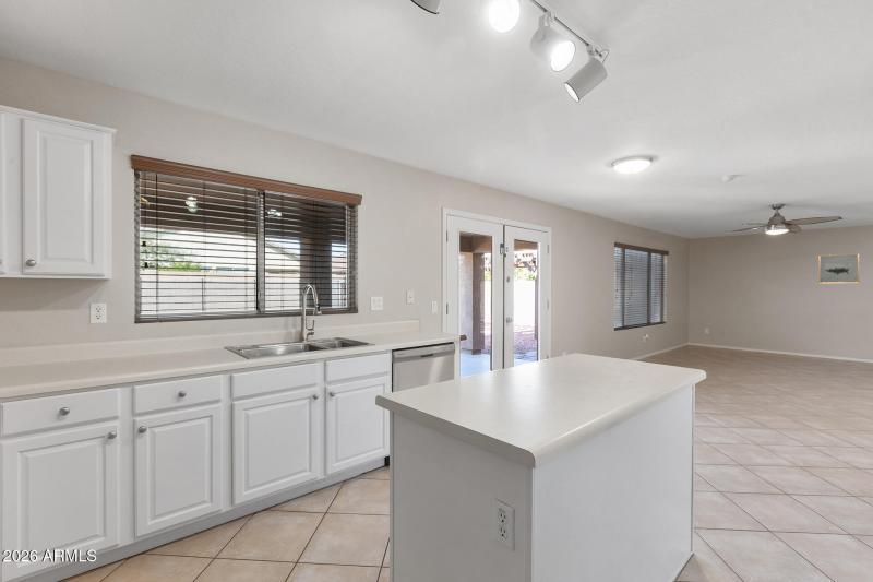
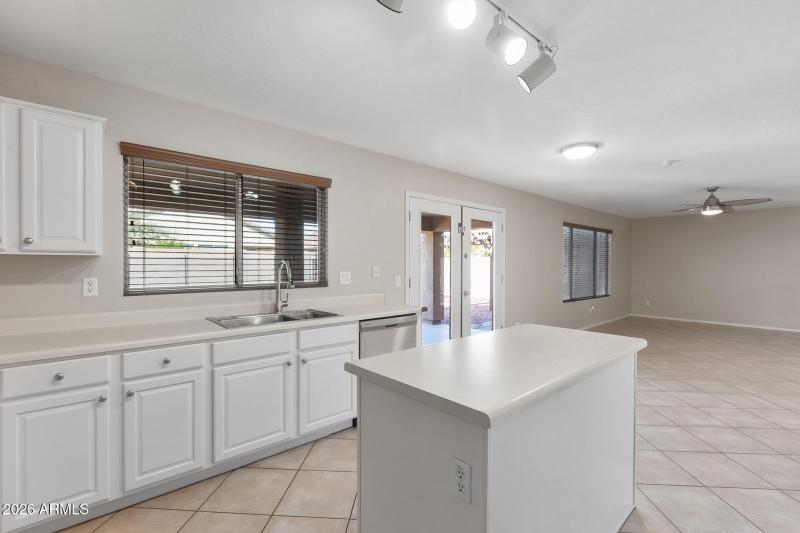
- wall art (838, 269)
